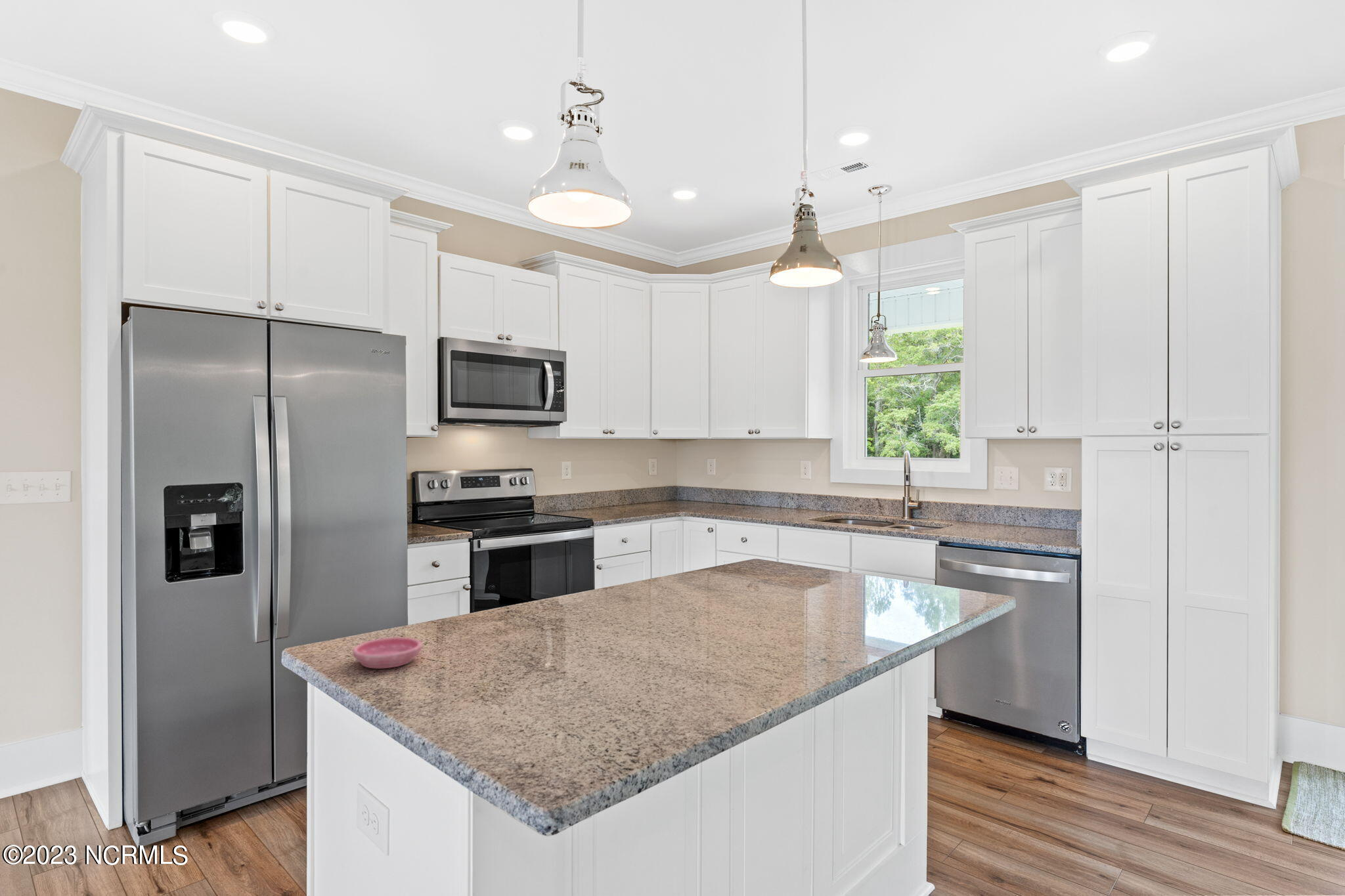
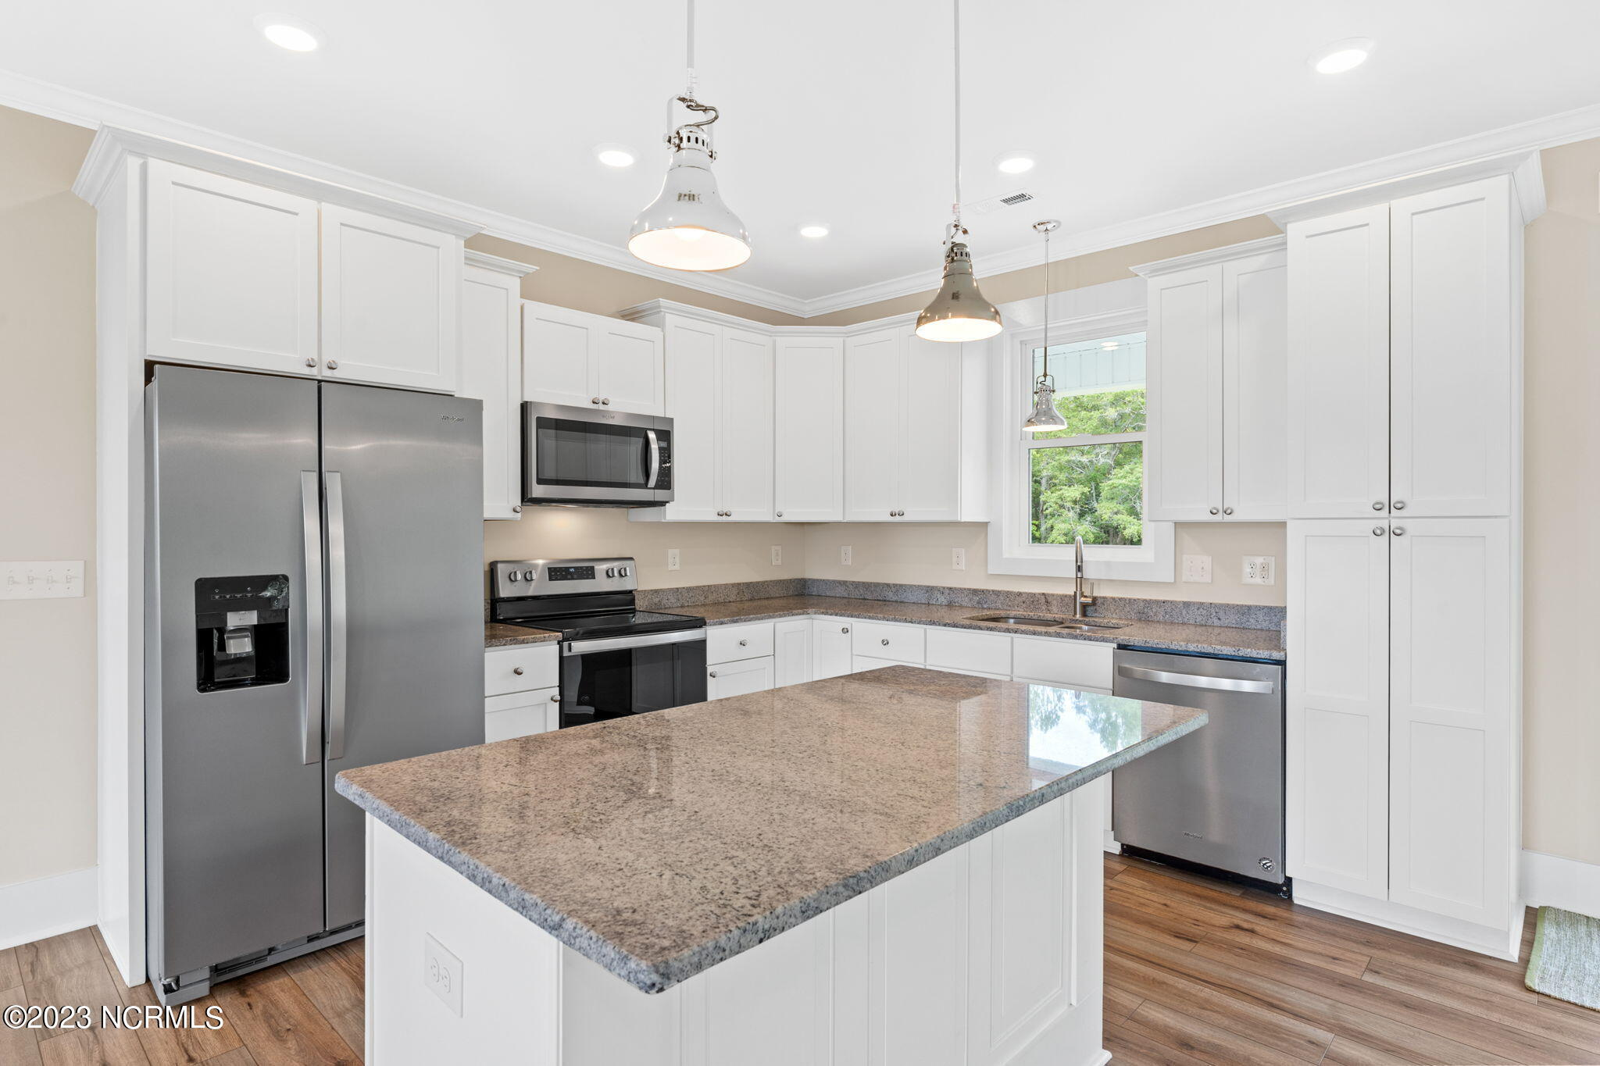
- saucer (387, 653)
